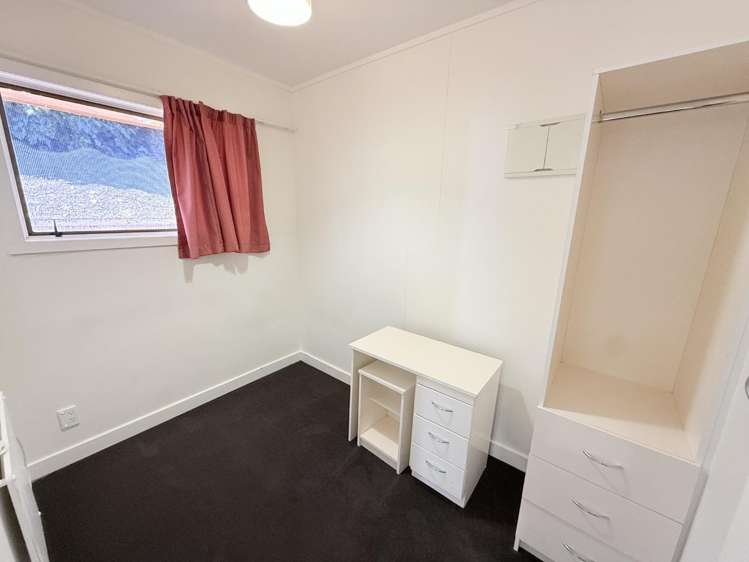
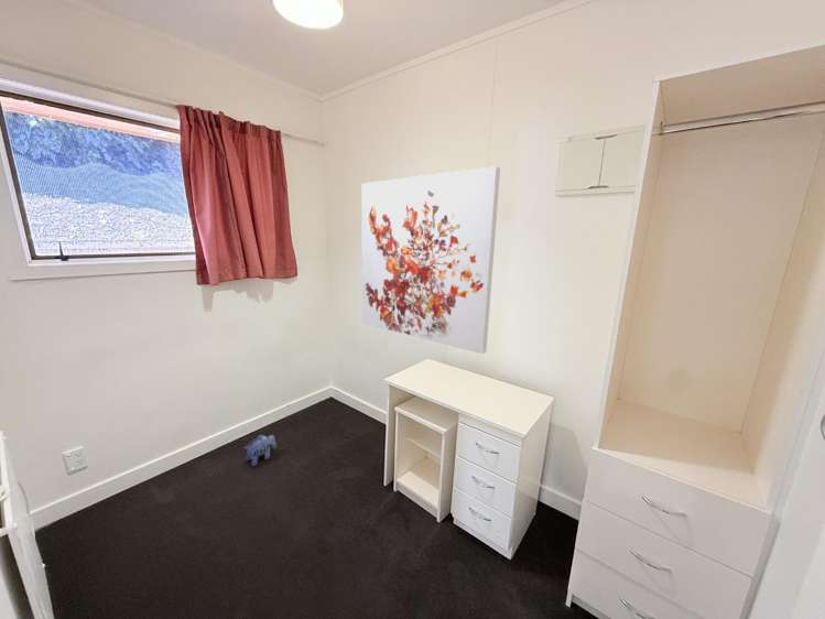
+ wall art (417, 260)
+ plush toy (260, 448)
